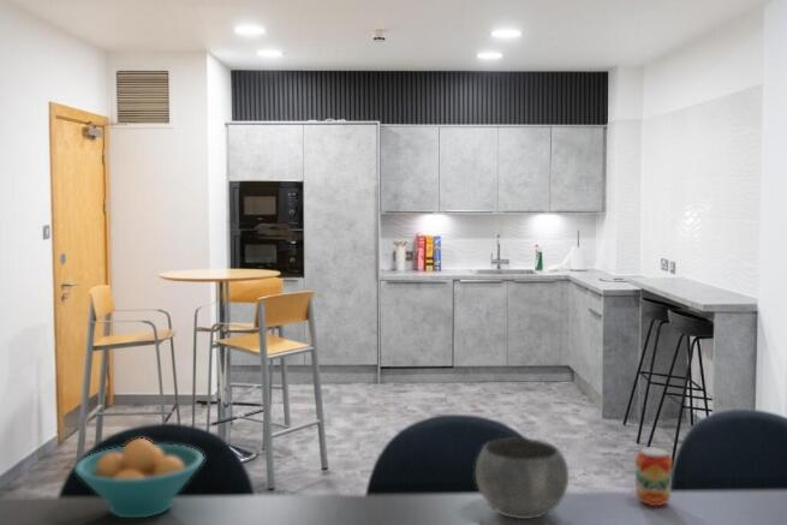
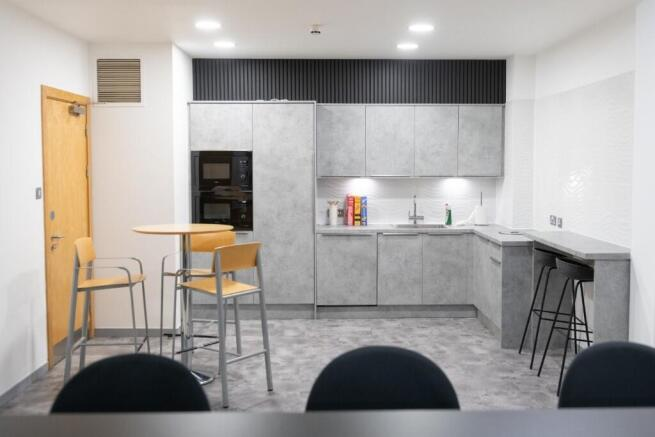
- beverage can (652, 476)
- bowl (520, 481)
- fruit bowl (141, 473)
